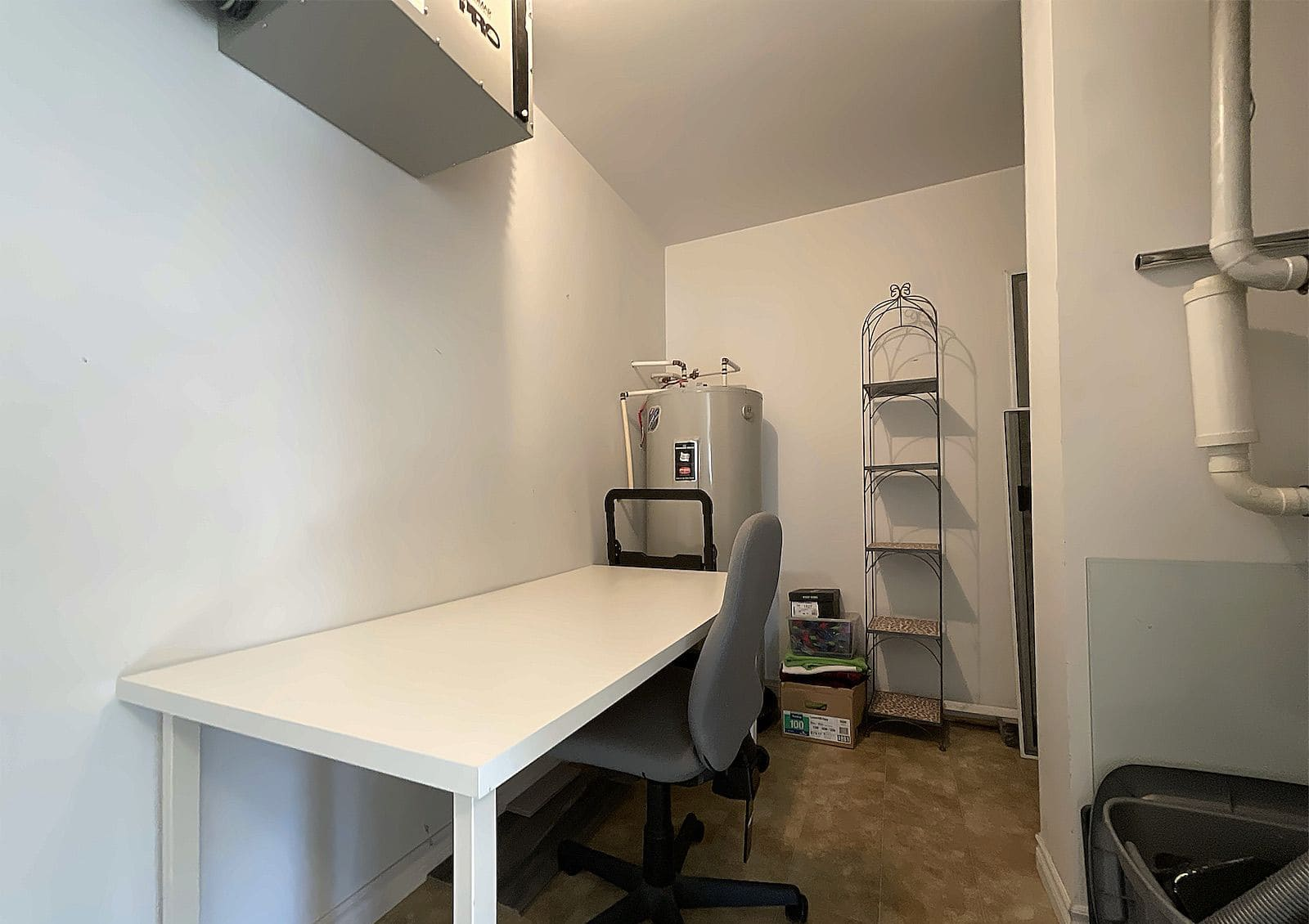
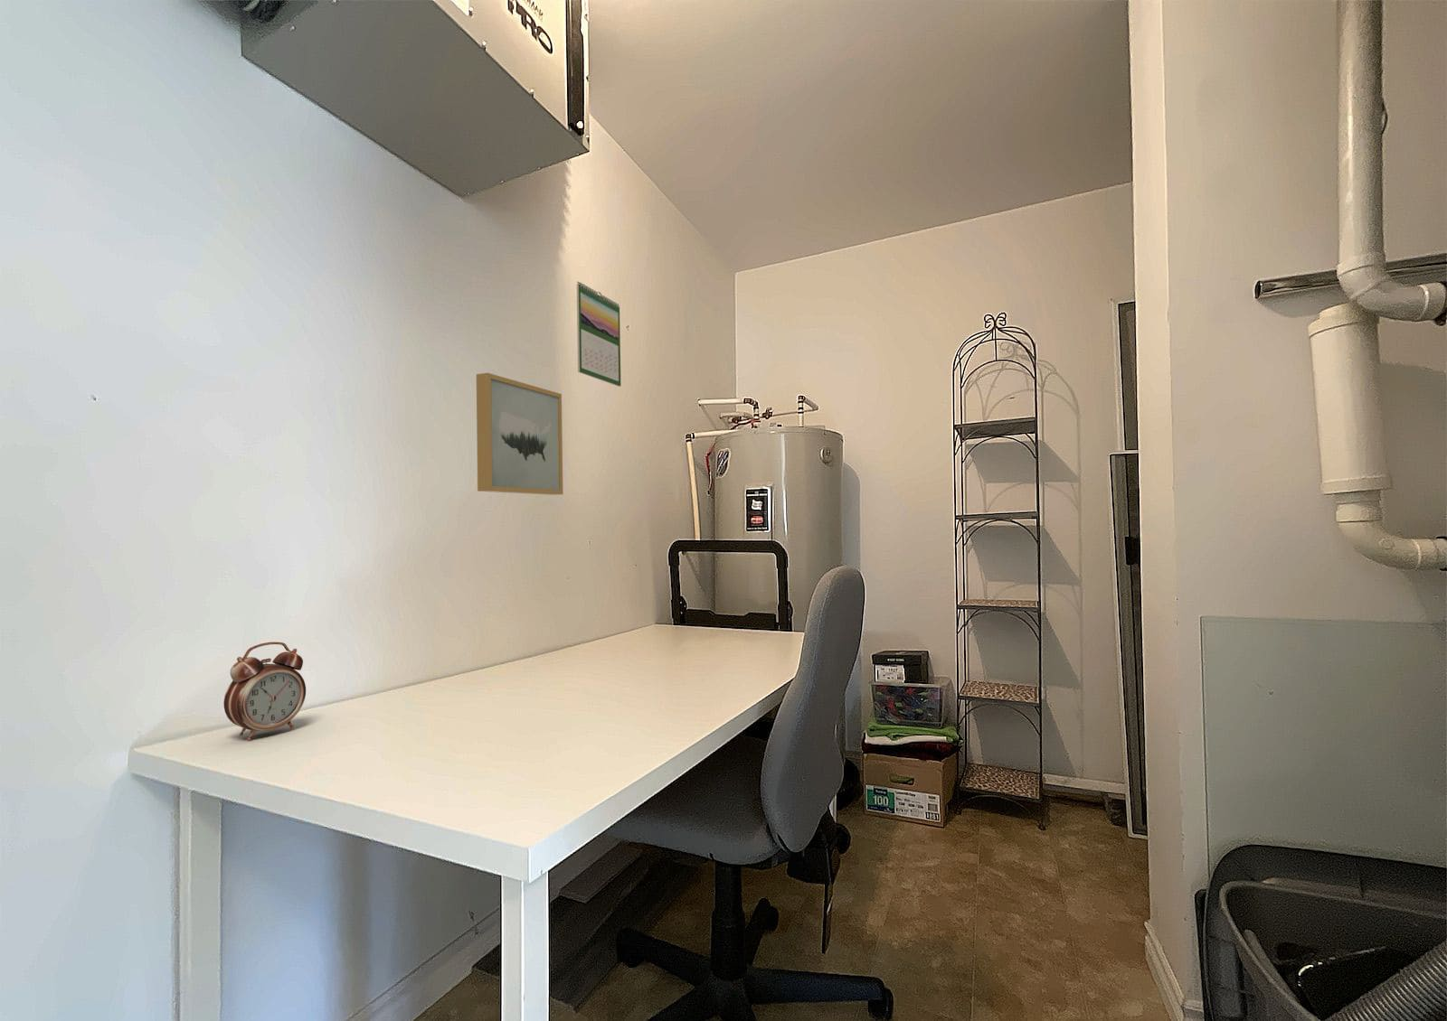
+ wall art (523, 439)
+ calendar (599, 335)
+ alarm clock (266, 687)
